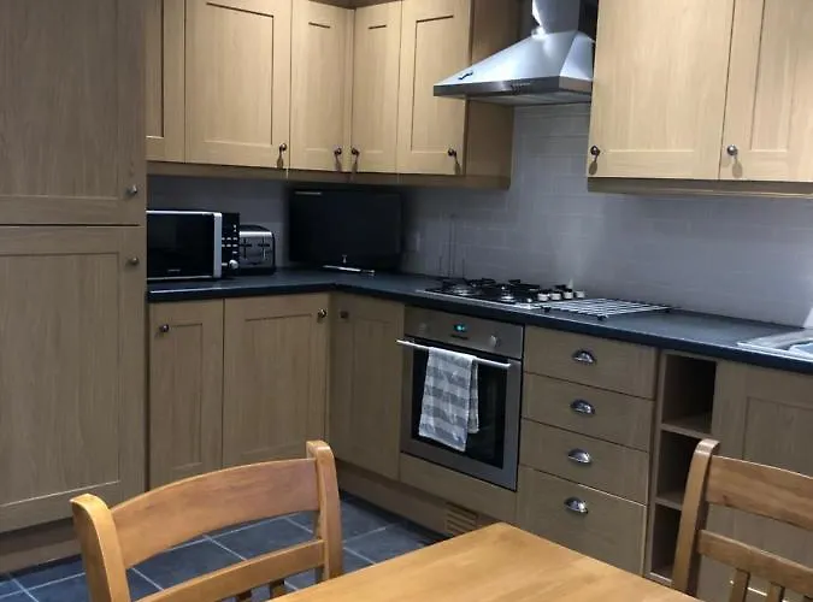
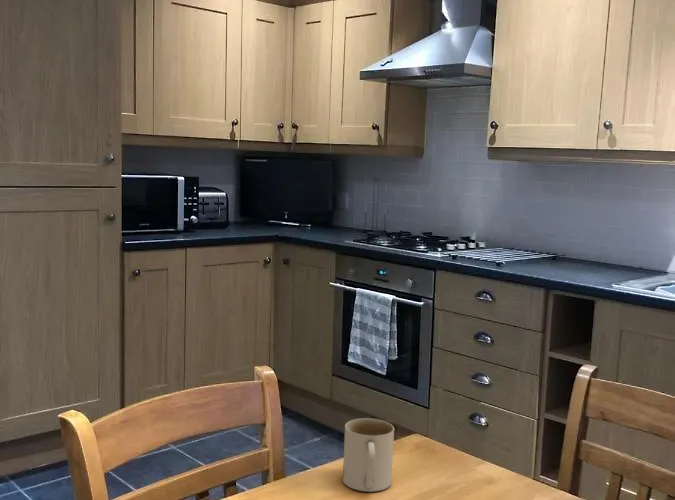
+ mug (368, 458)
